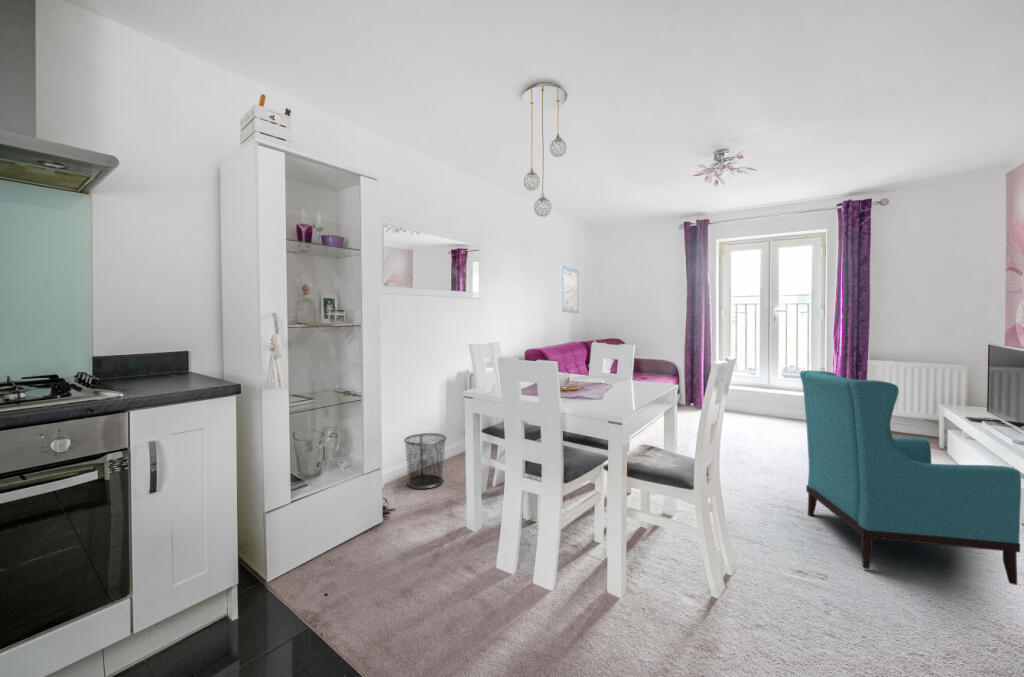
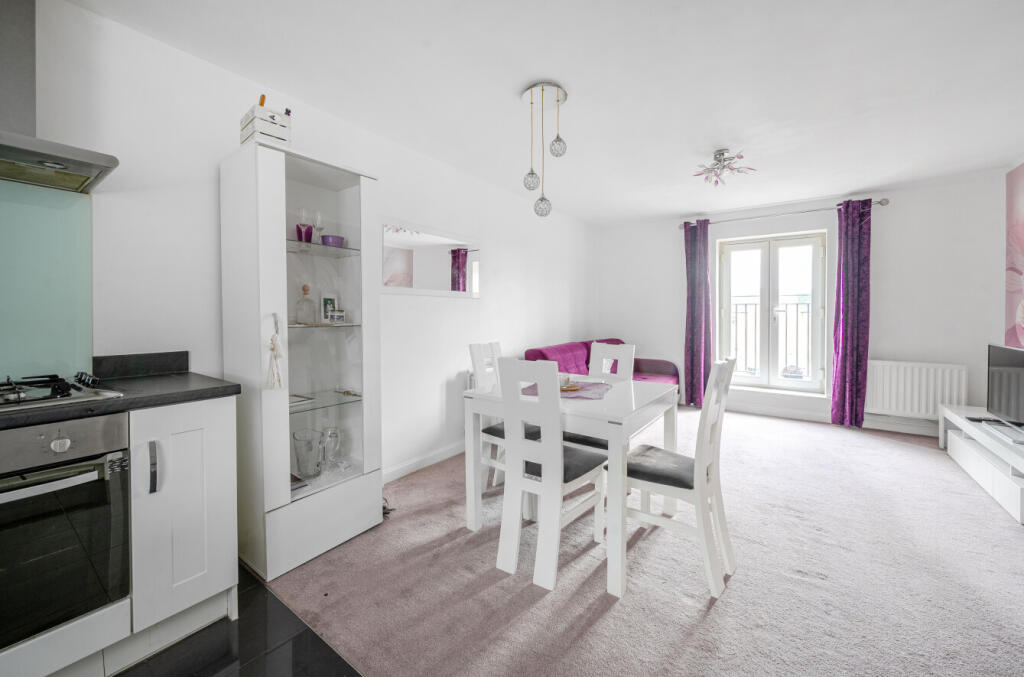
- armchair (892, 460)
- wall art (569, 290)
- waste bin (425, 460)
